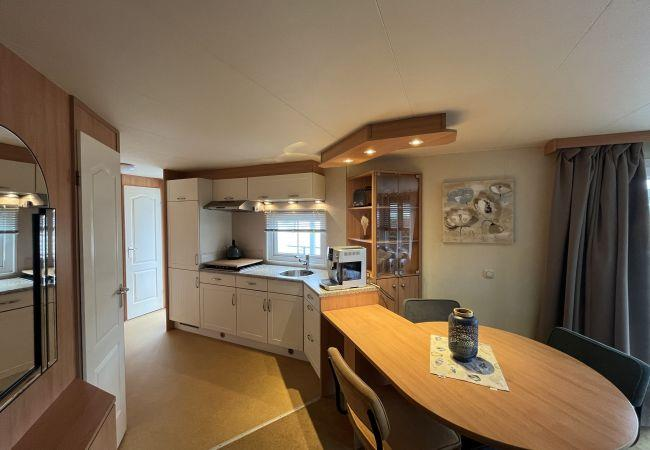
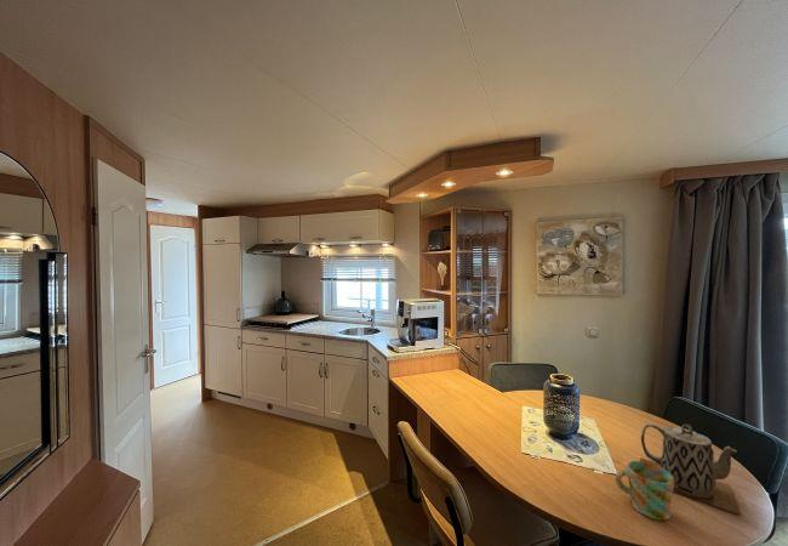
+ mug (643, 487)
+ teapot (684, 453)
